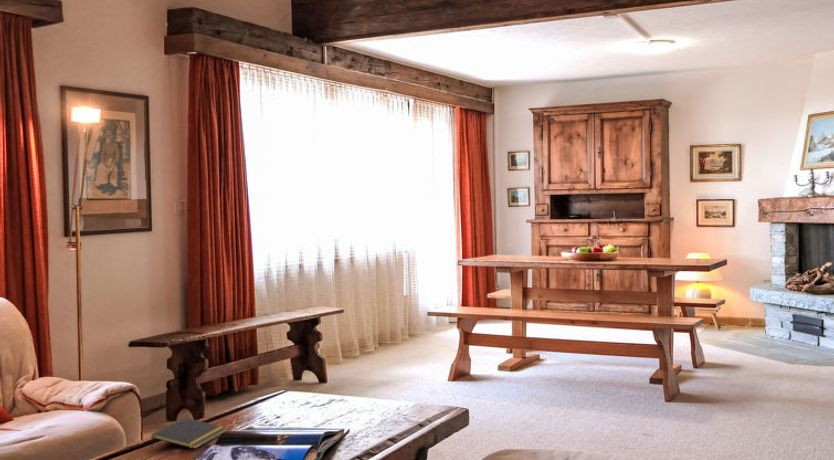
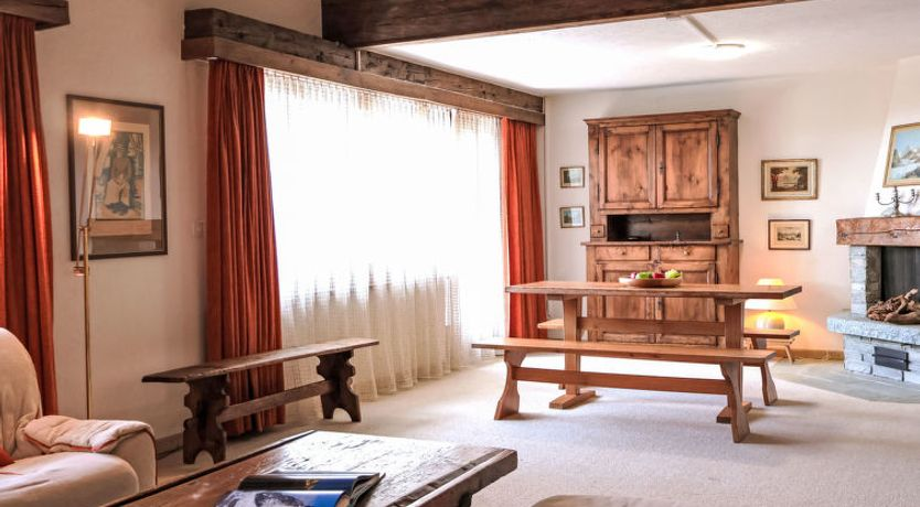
- notepad (190, 432)
